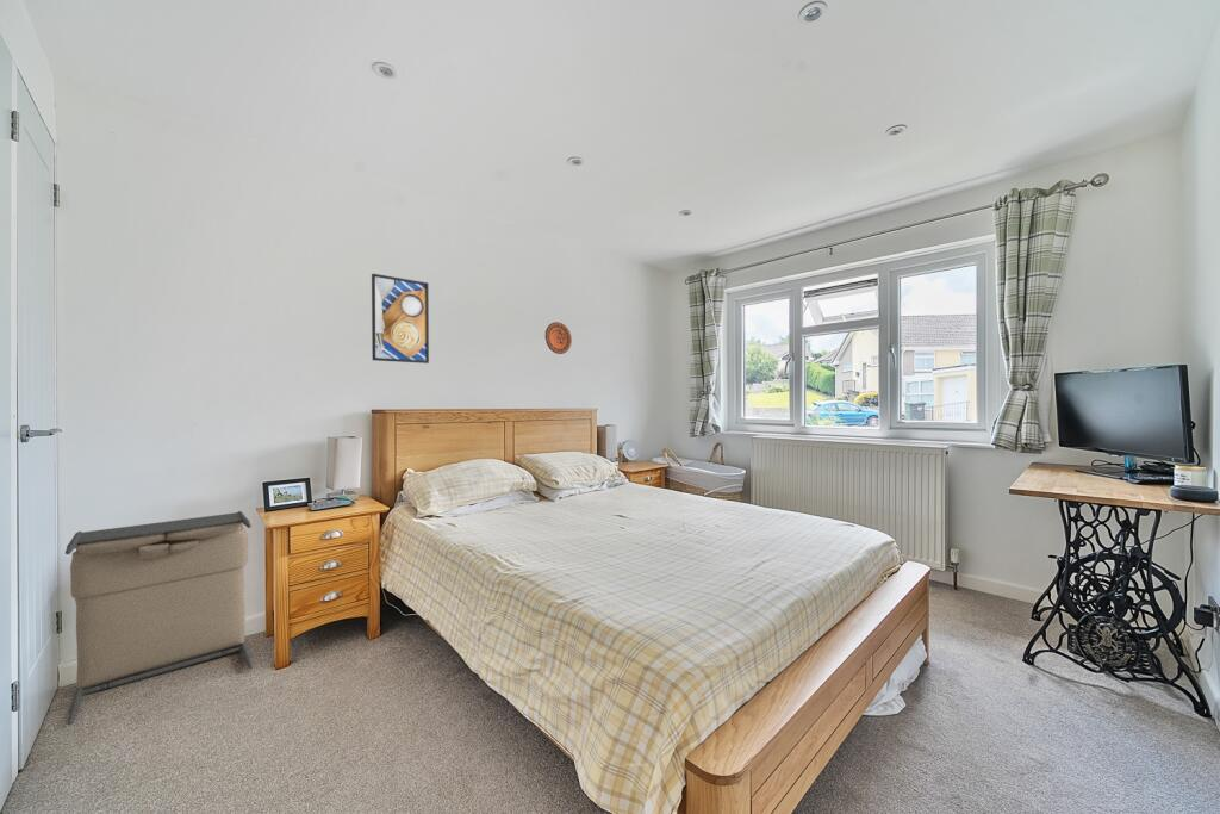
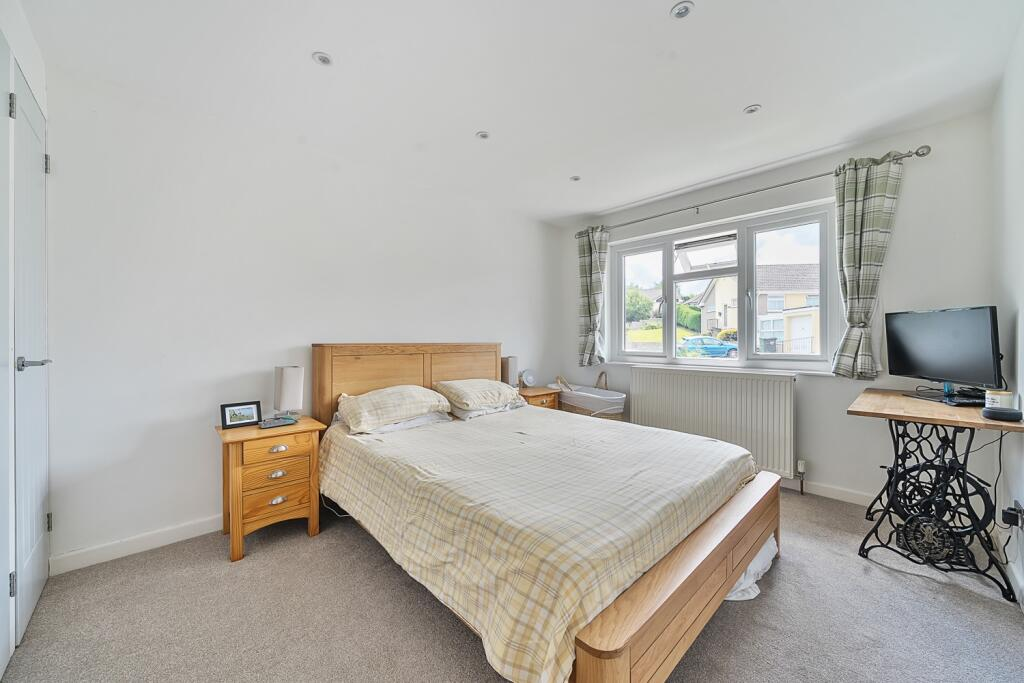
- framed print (400, 319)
- decorative plate (558, 337)
- laundry hamper (168, 602)
